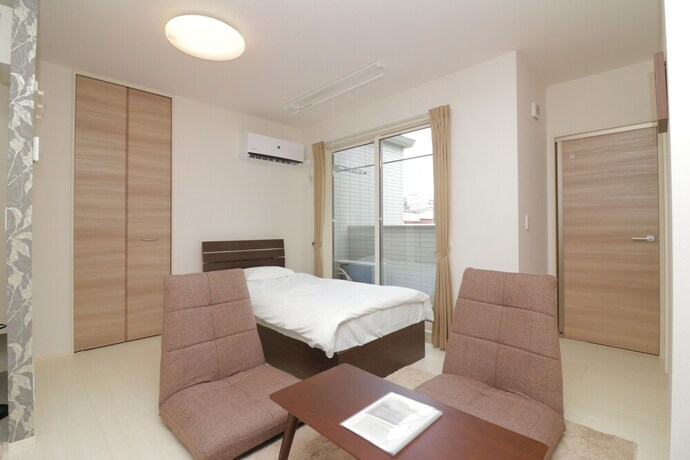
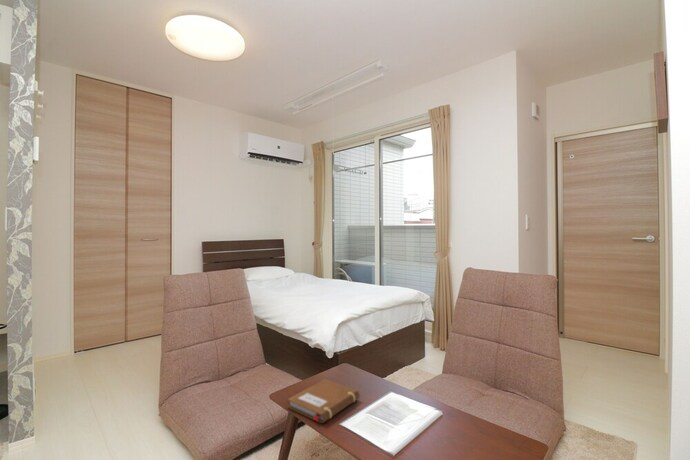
+ notebook (323, 399)
